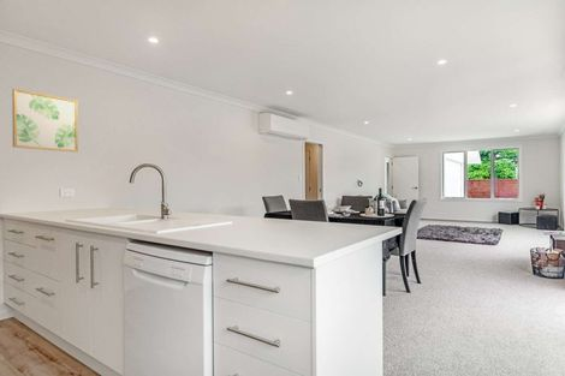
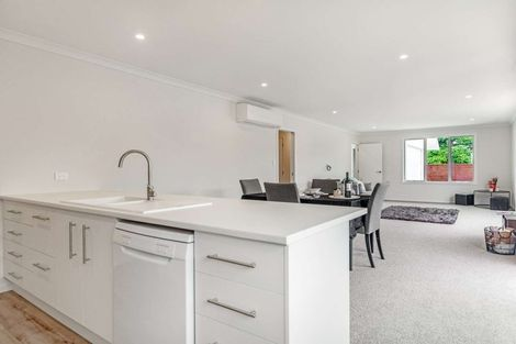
- wall art (47, 121)
